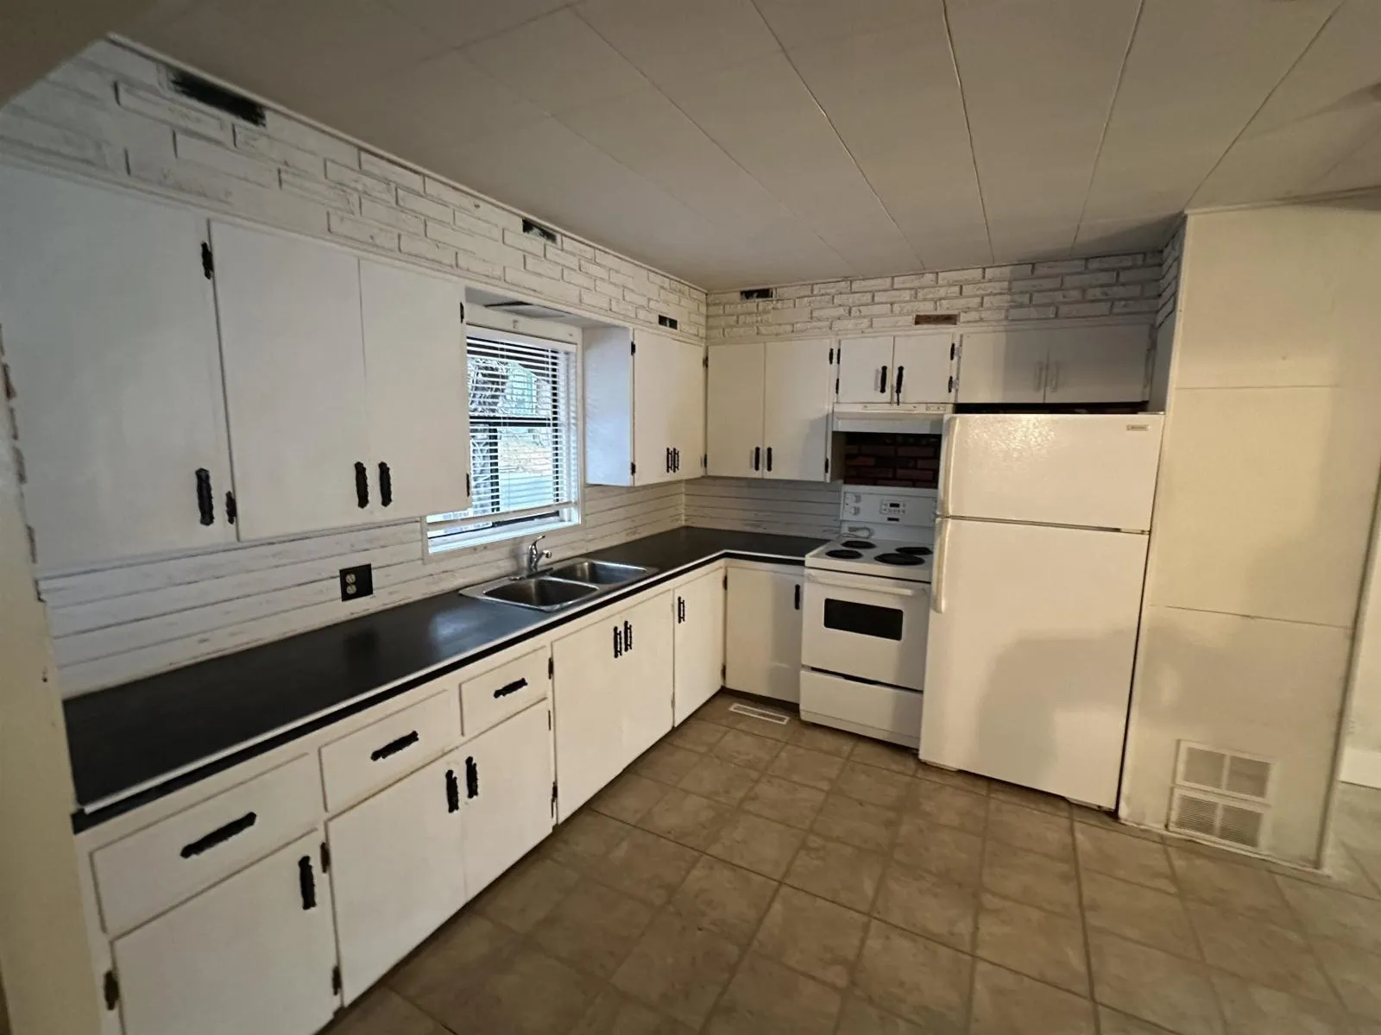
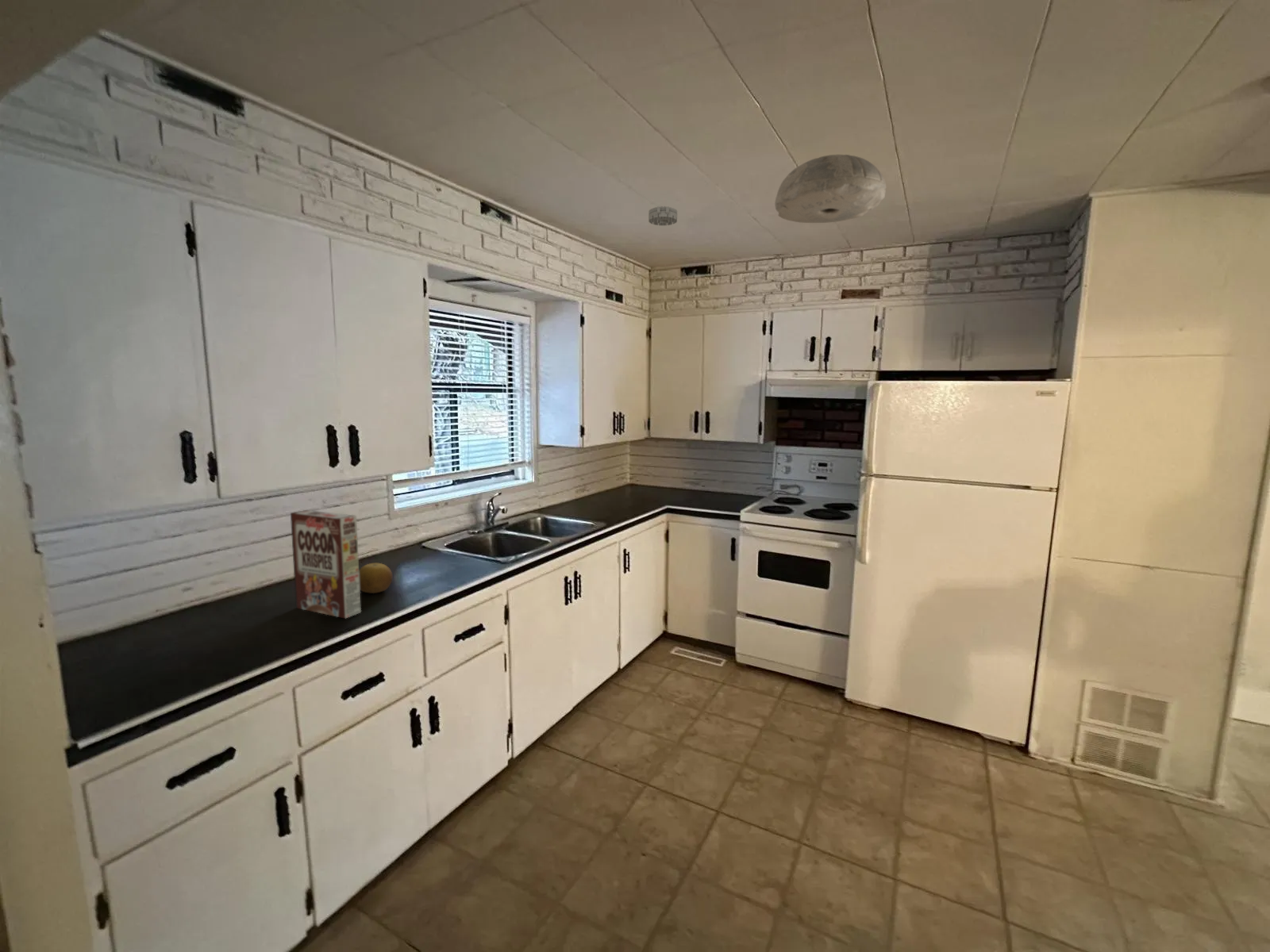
+ fruit (374, 578)
+ smoke detector (663, 215)
+ cereal box (325, 562)
+ ceiling light (829, 187)
